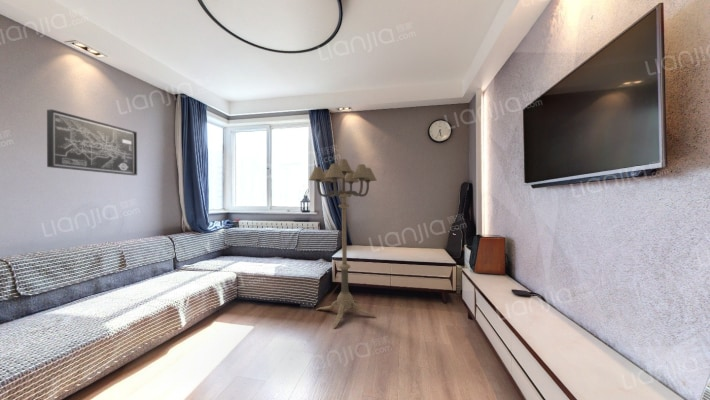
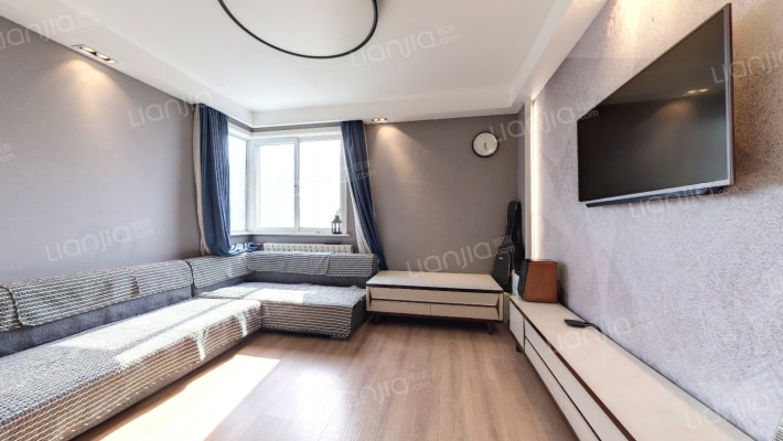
- floor lamp (344, 236)
- wall art (98, 147)
